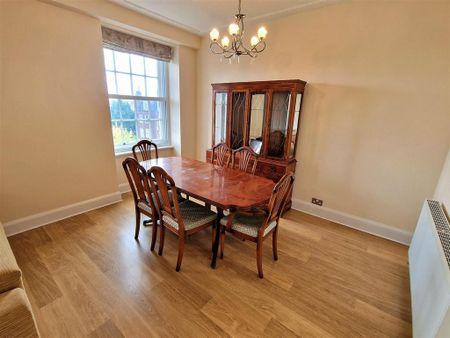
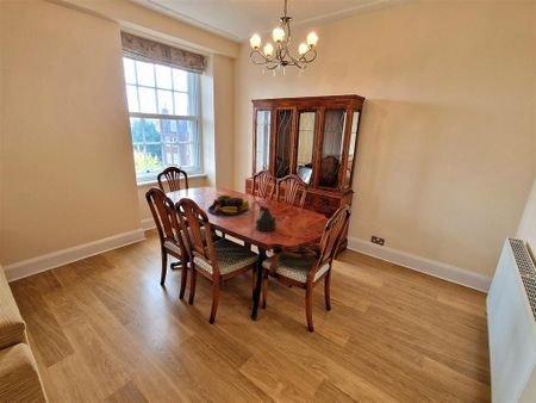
+ teapot (267, 219)
+ fruit bowl (228, 202)
